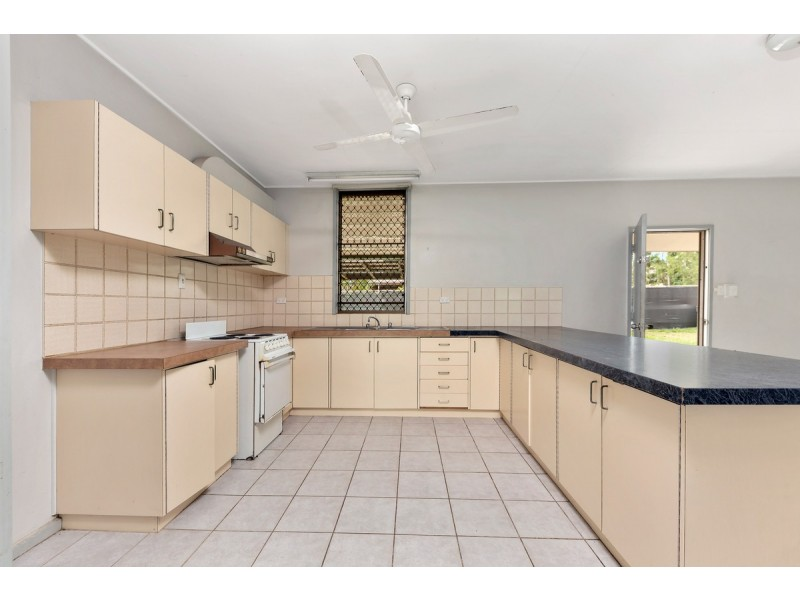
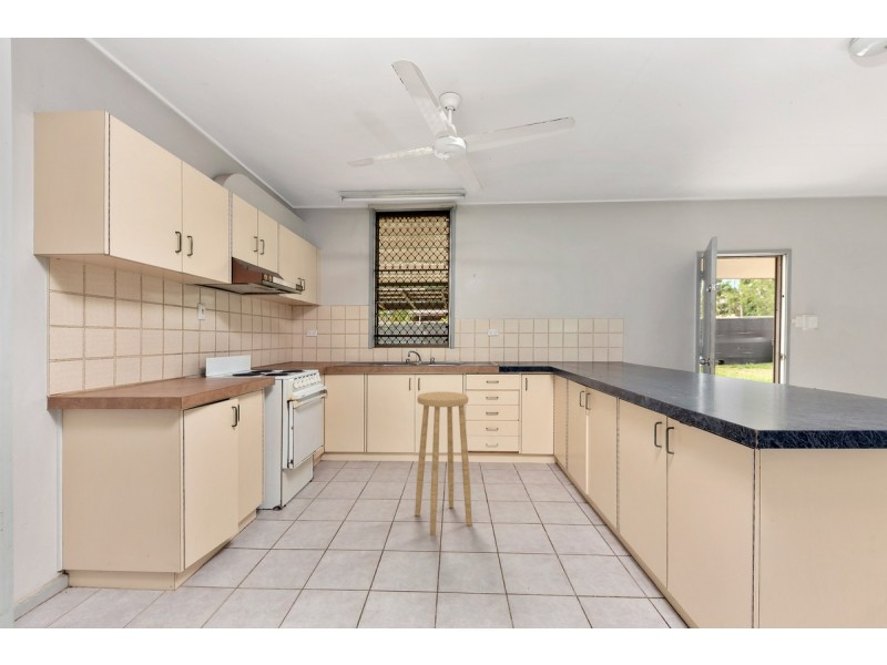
+ stool (438, 457)
